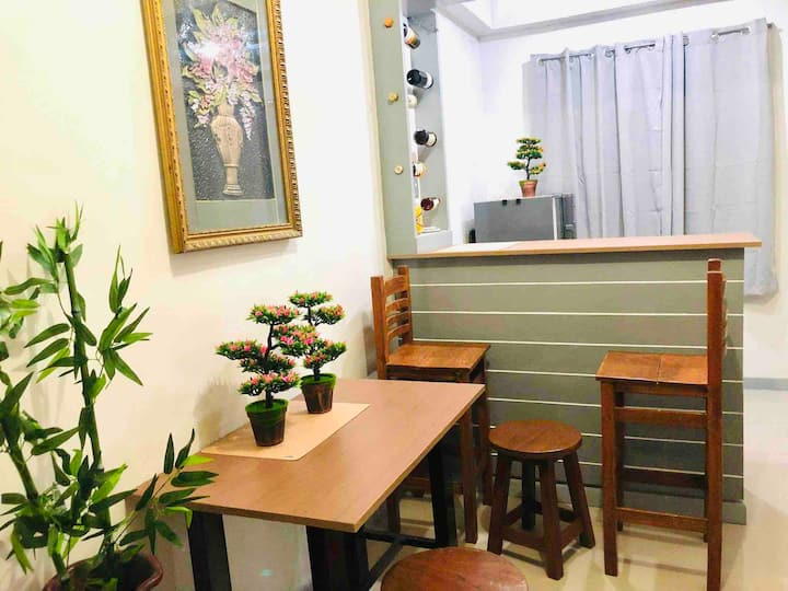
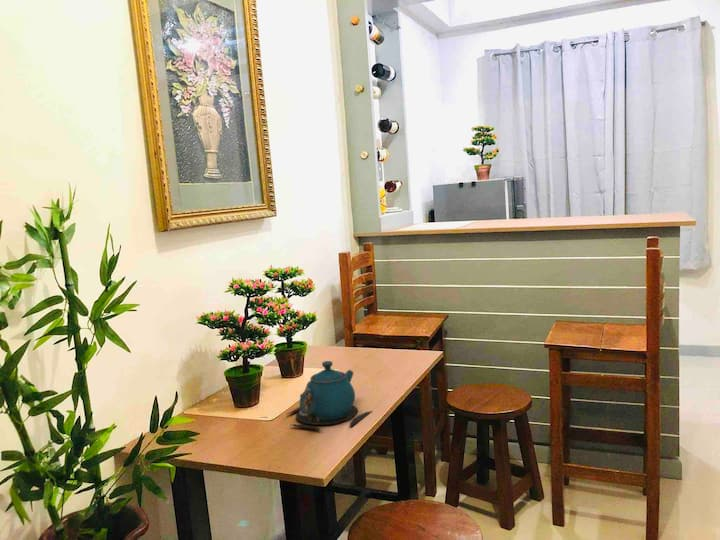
+ teapot (325, 388)
